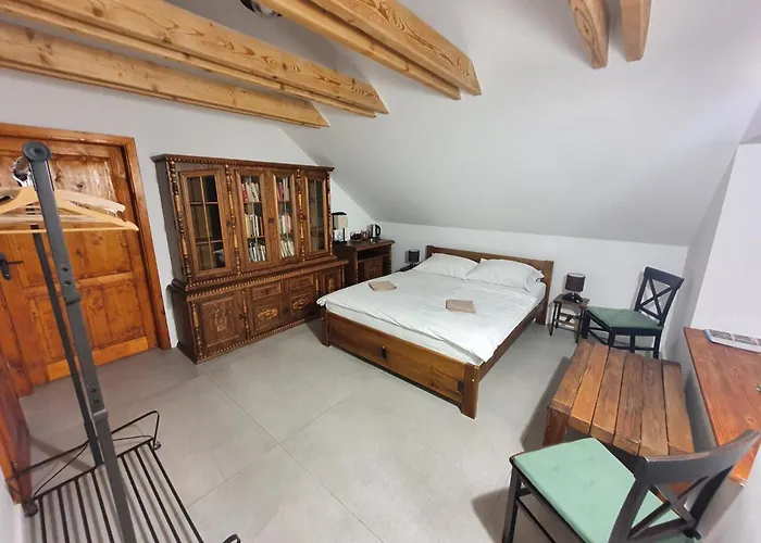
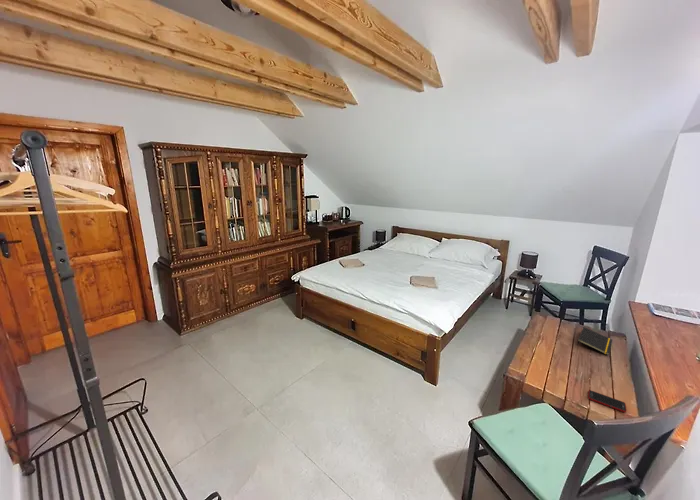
+ cell phone (606, 400)
+ notepad (595, 340)
